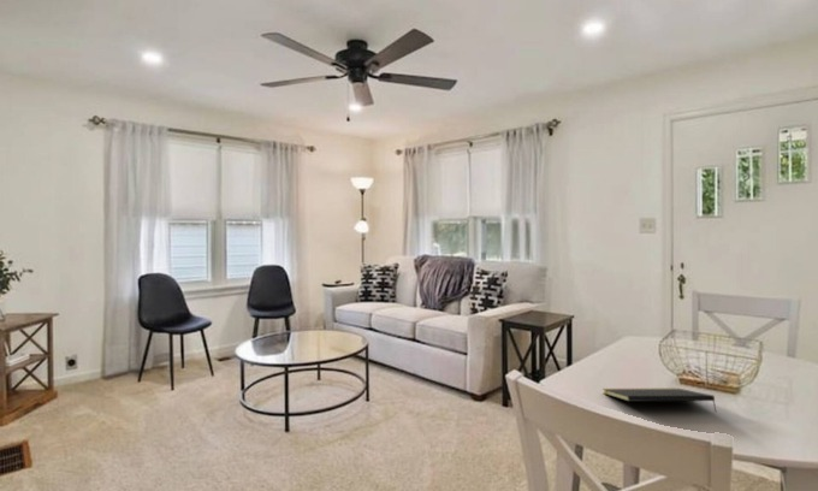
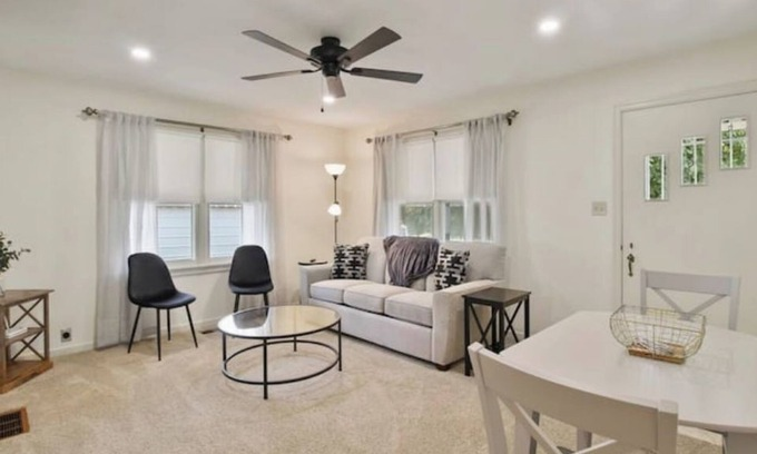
- notepad (654, 394)
